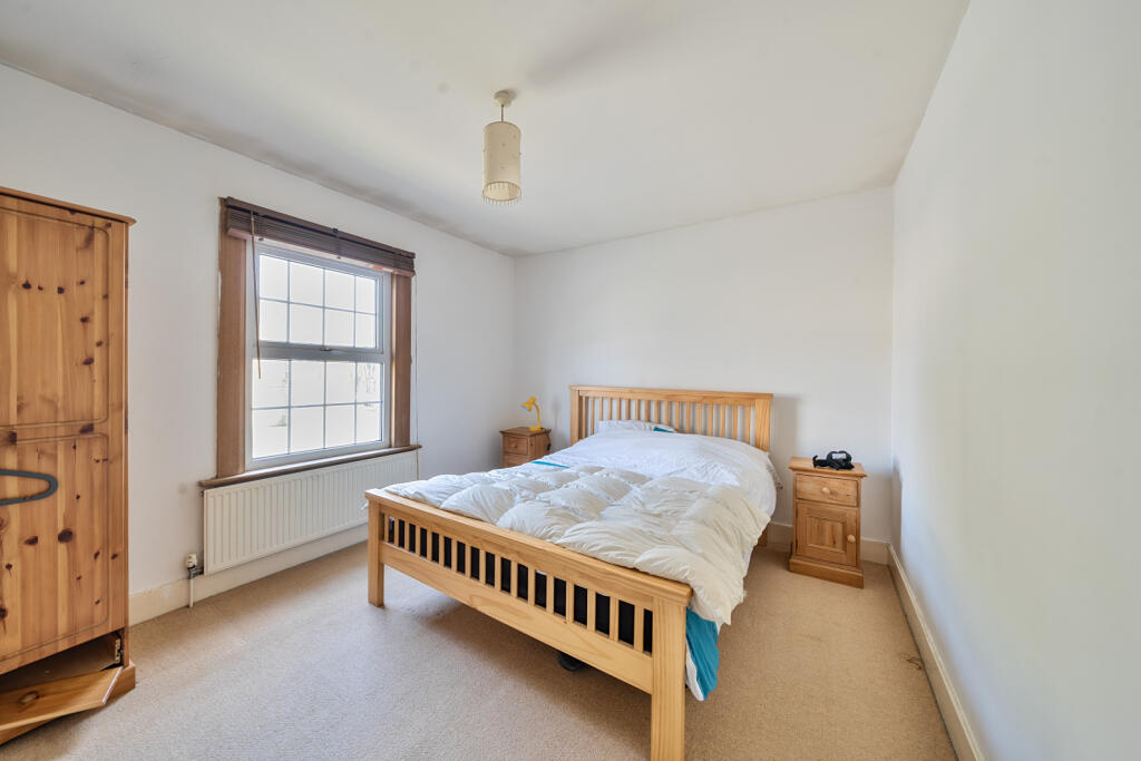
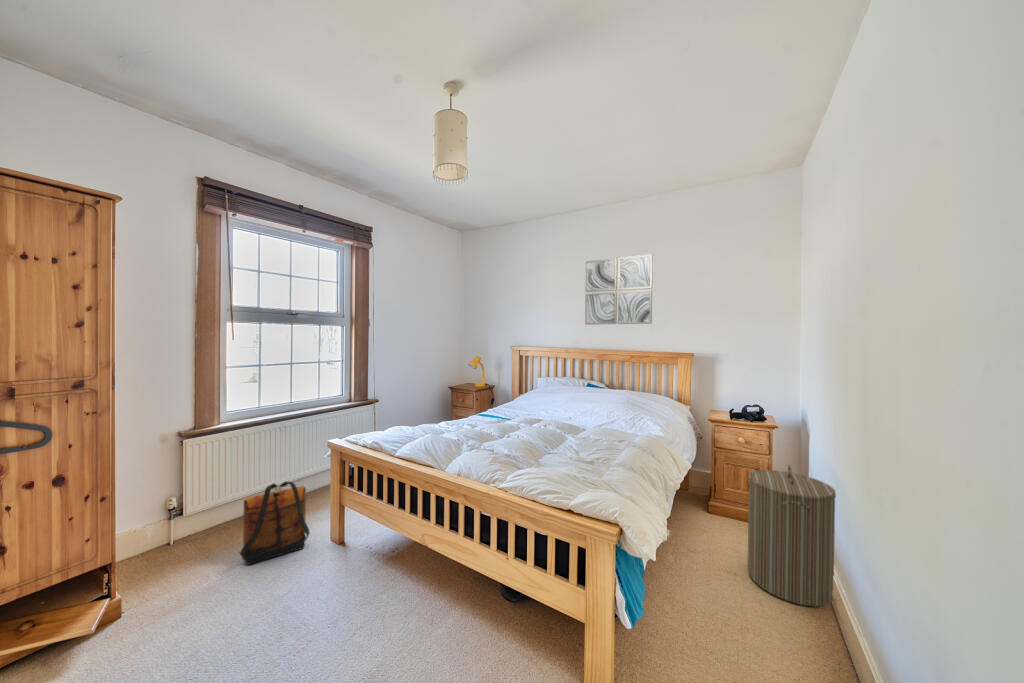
+ wall art (616, 290)
+ backpack (277, 519)
+ laundry hamper (789, 524)
